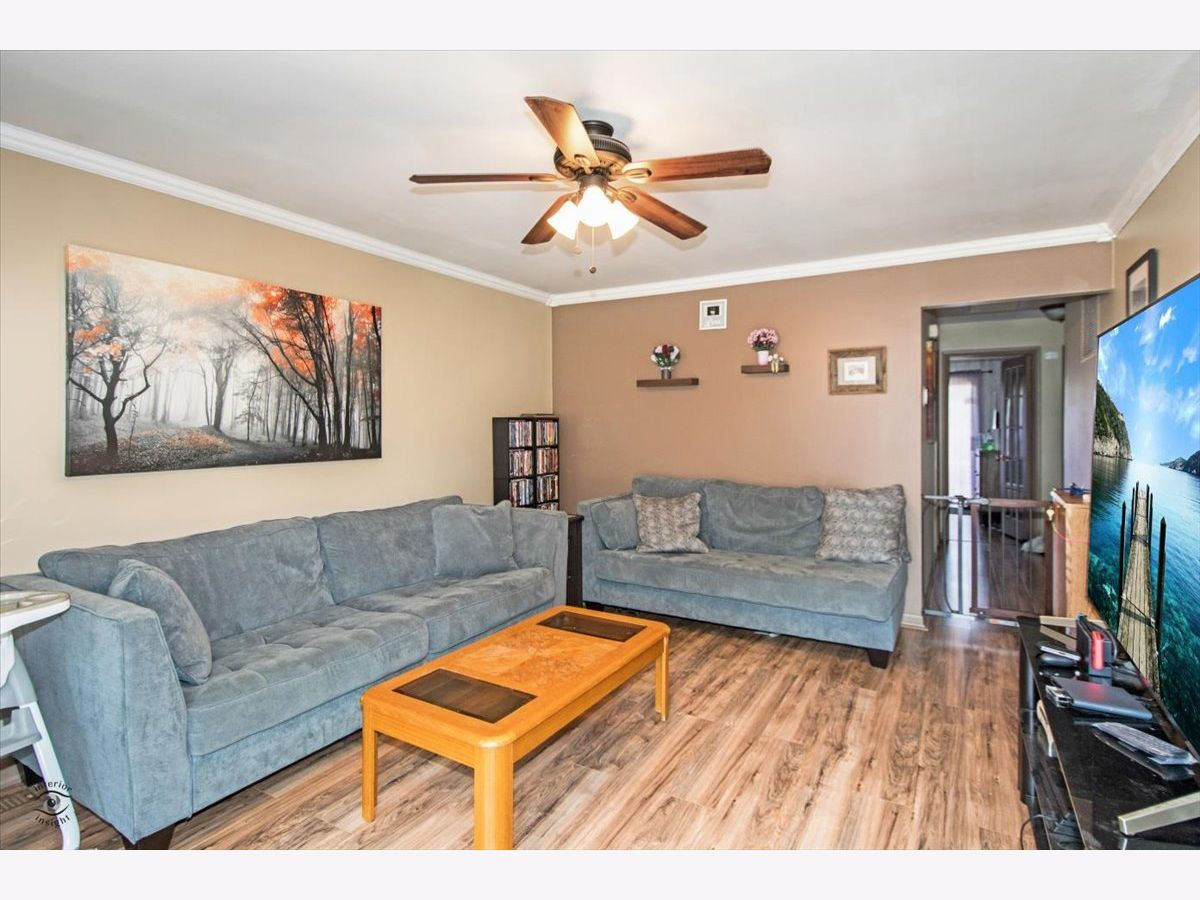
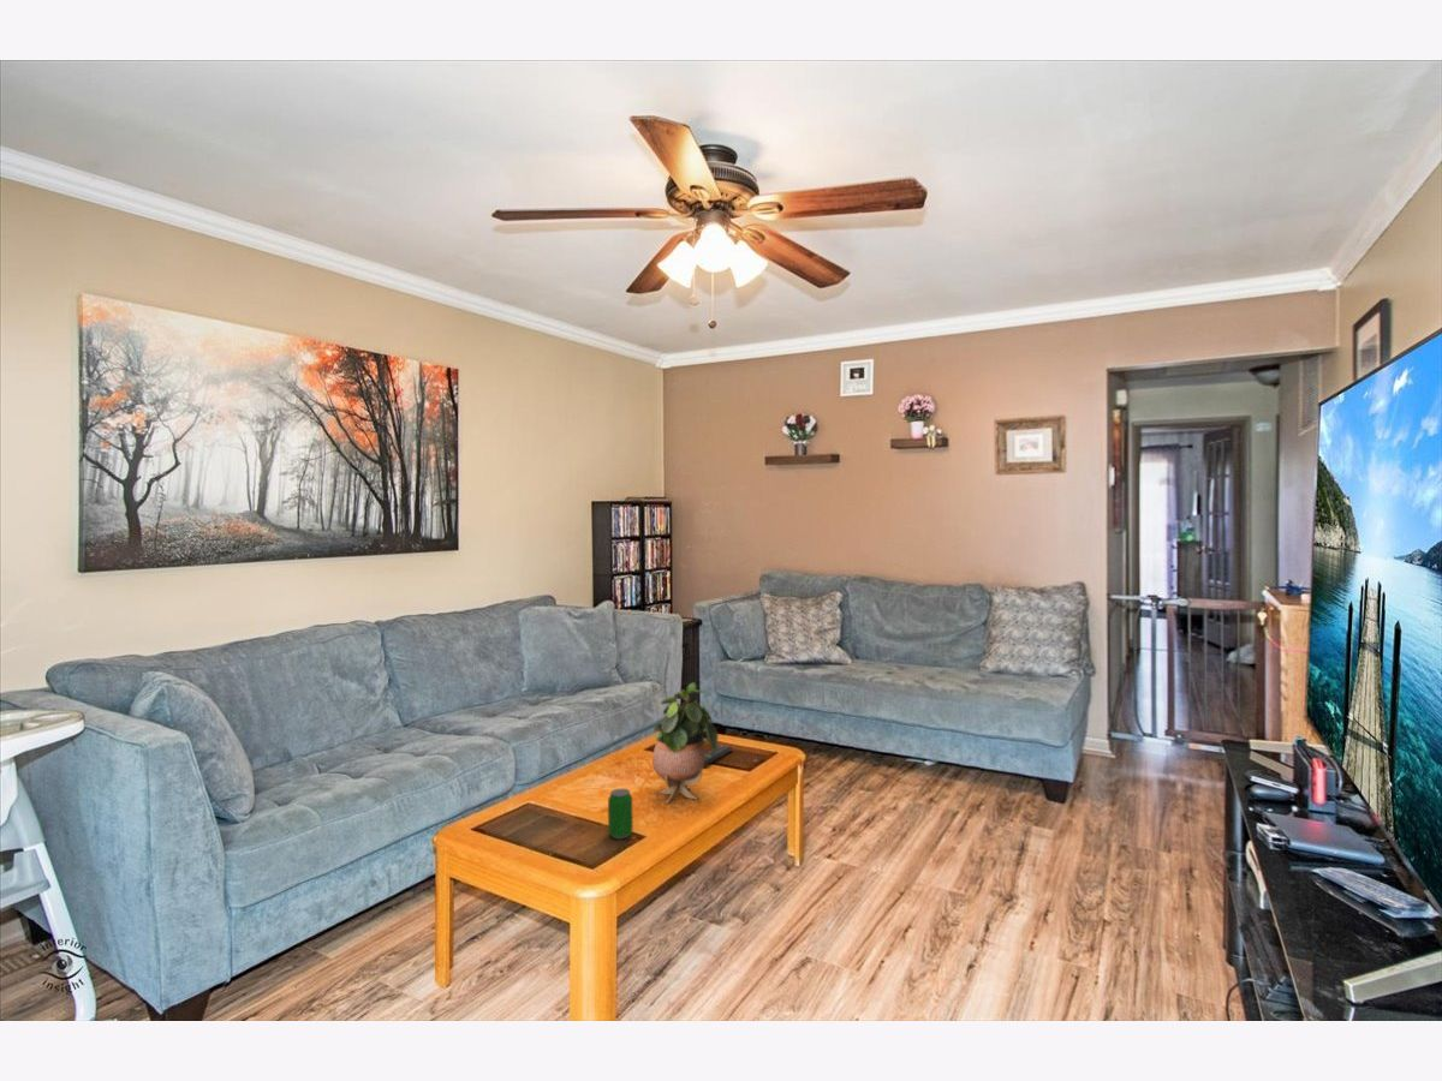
+ beverage can (620, 813)
+ remote control (714, 754)
+ potted plant (685, 740)
